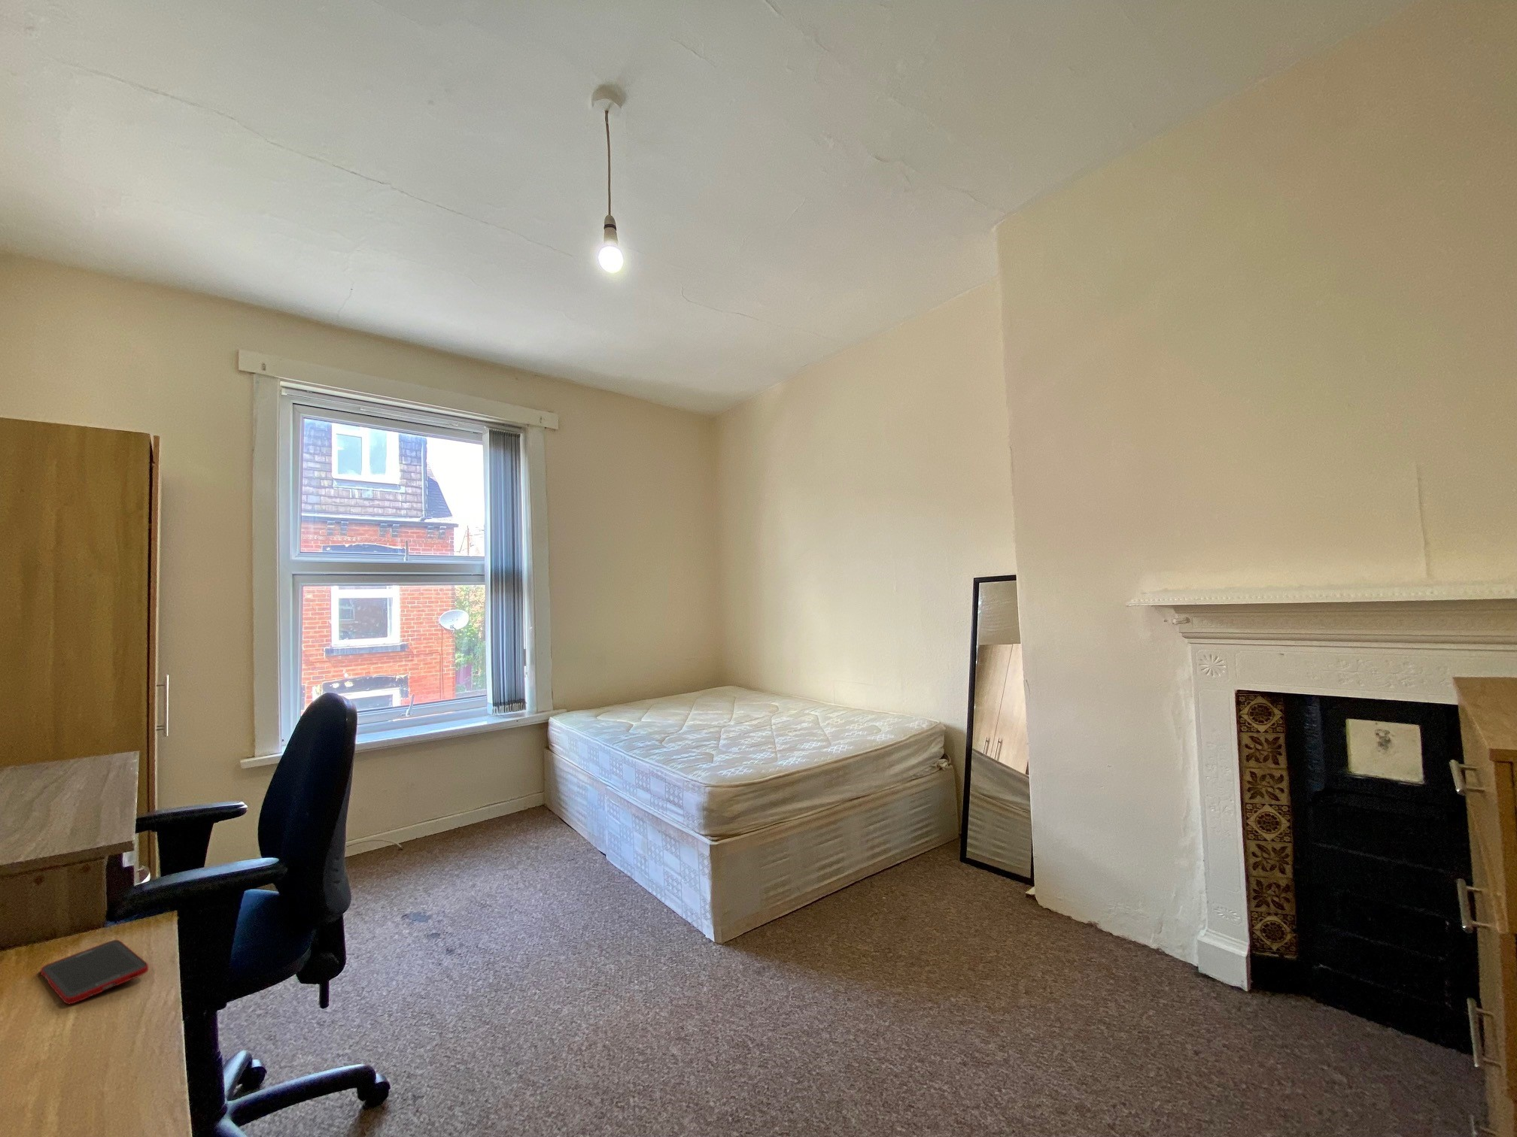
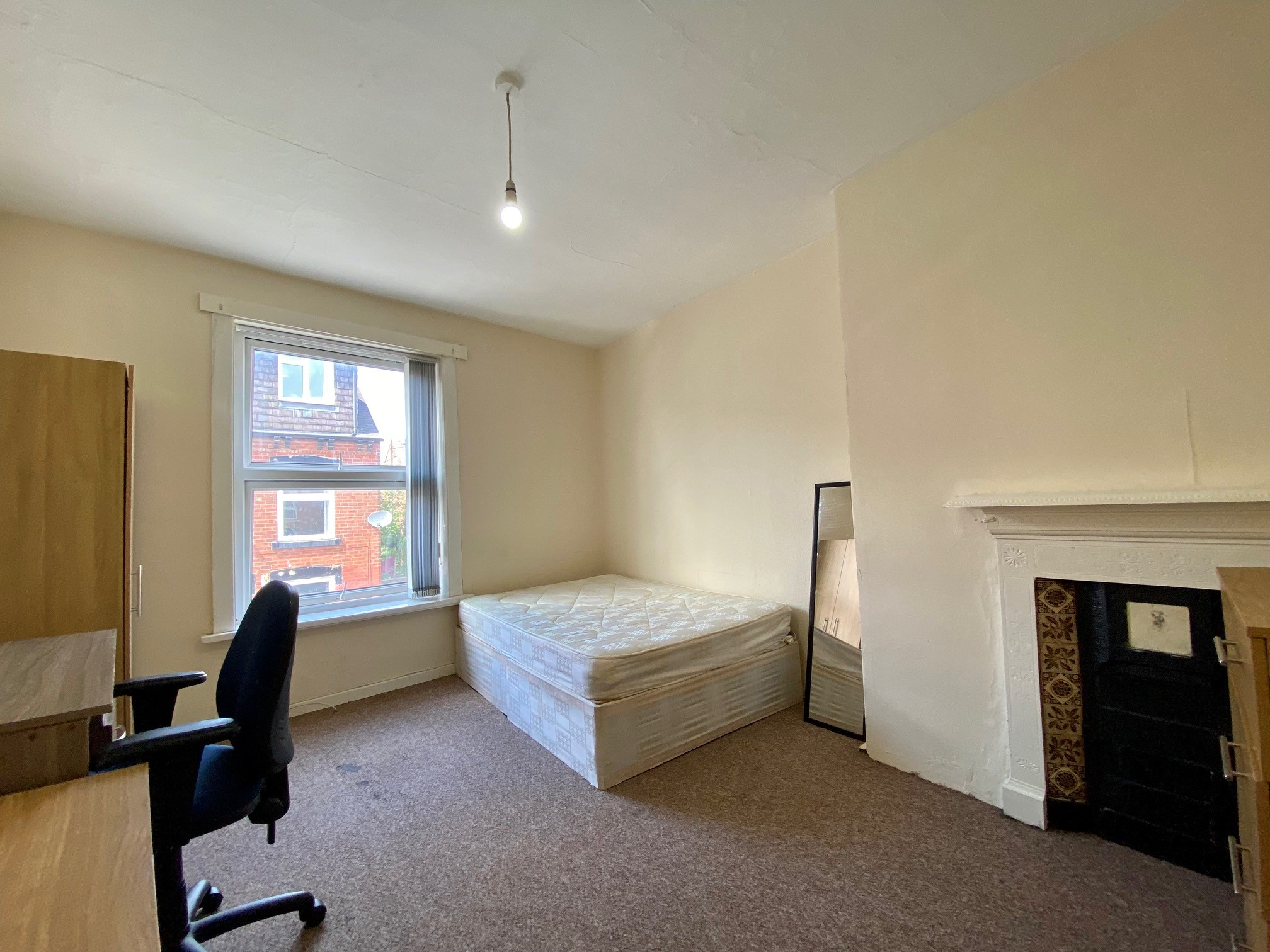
- cell phone (94, 970)
